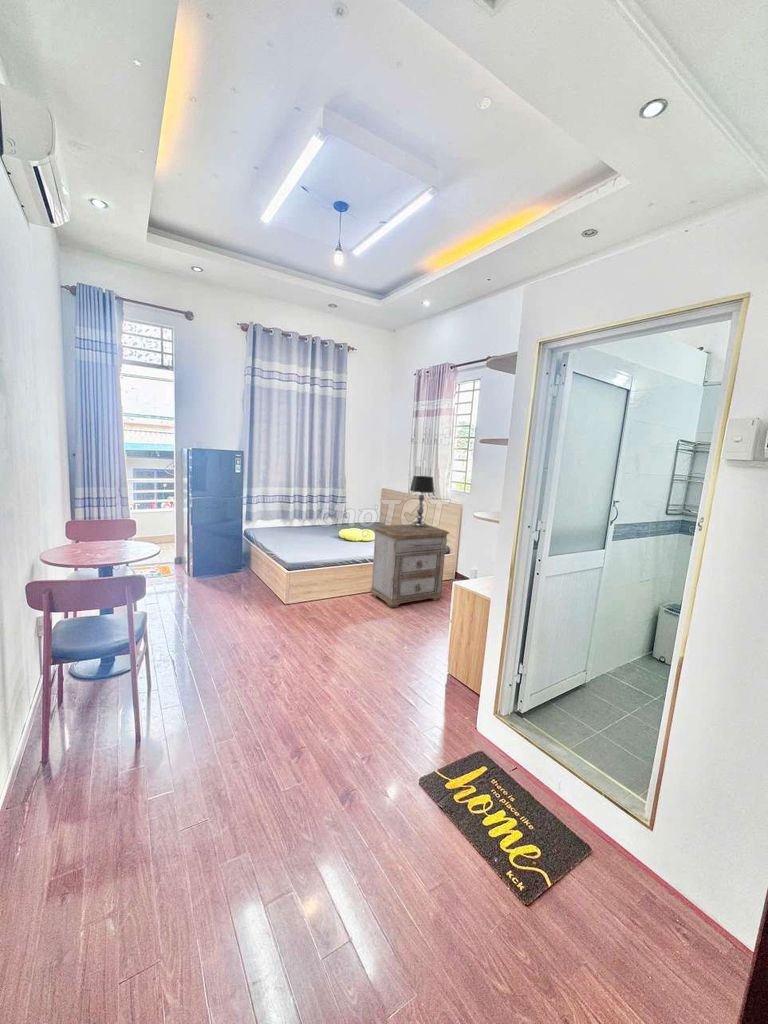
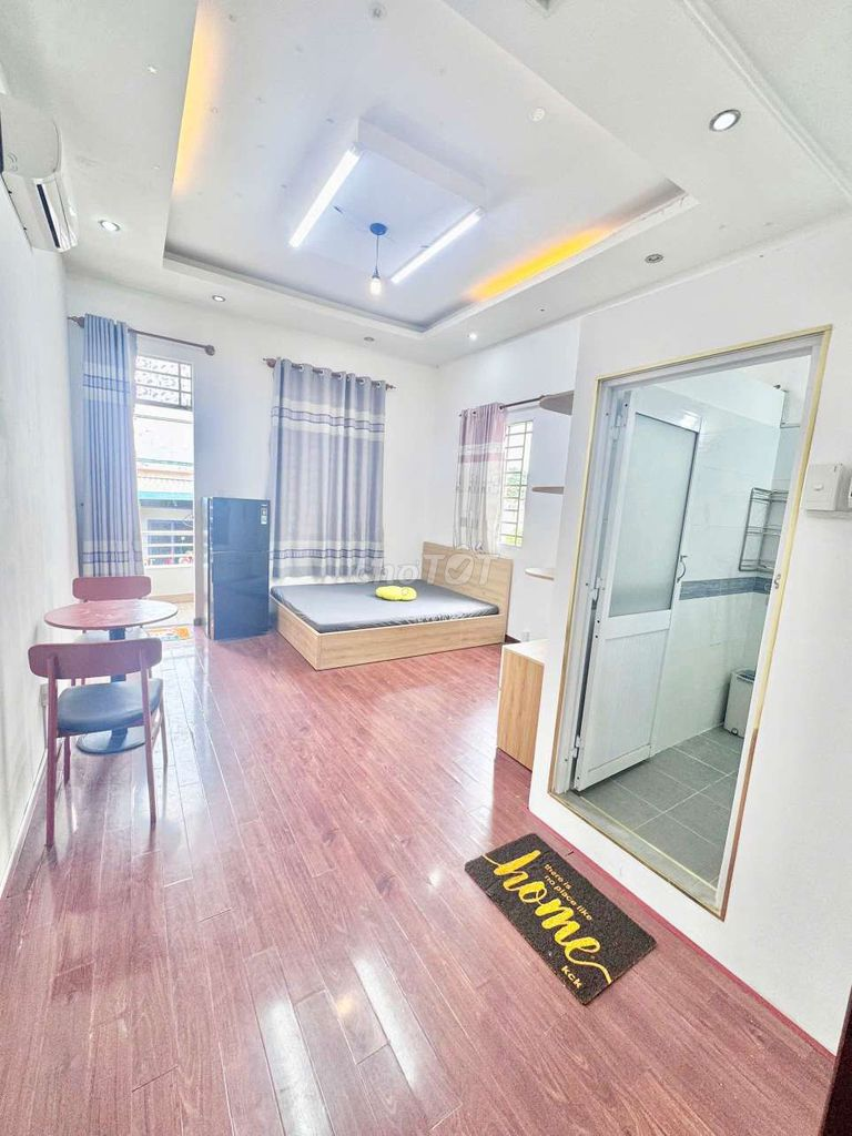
- nightstand (408, 563)
- table lamp (421, 501)
